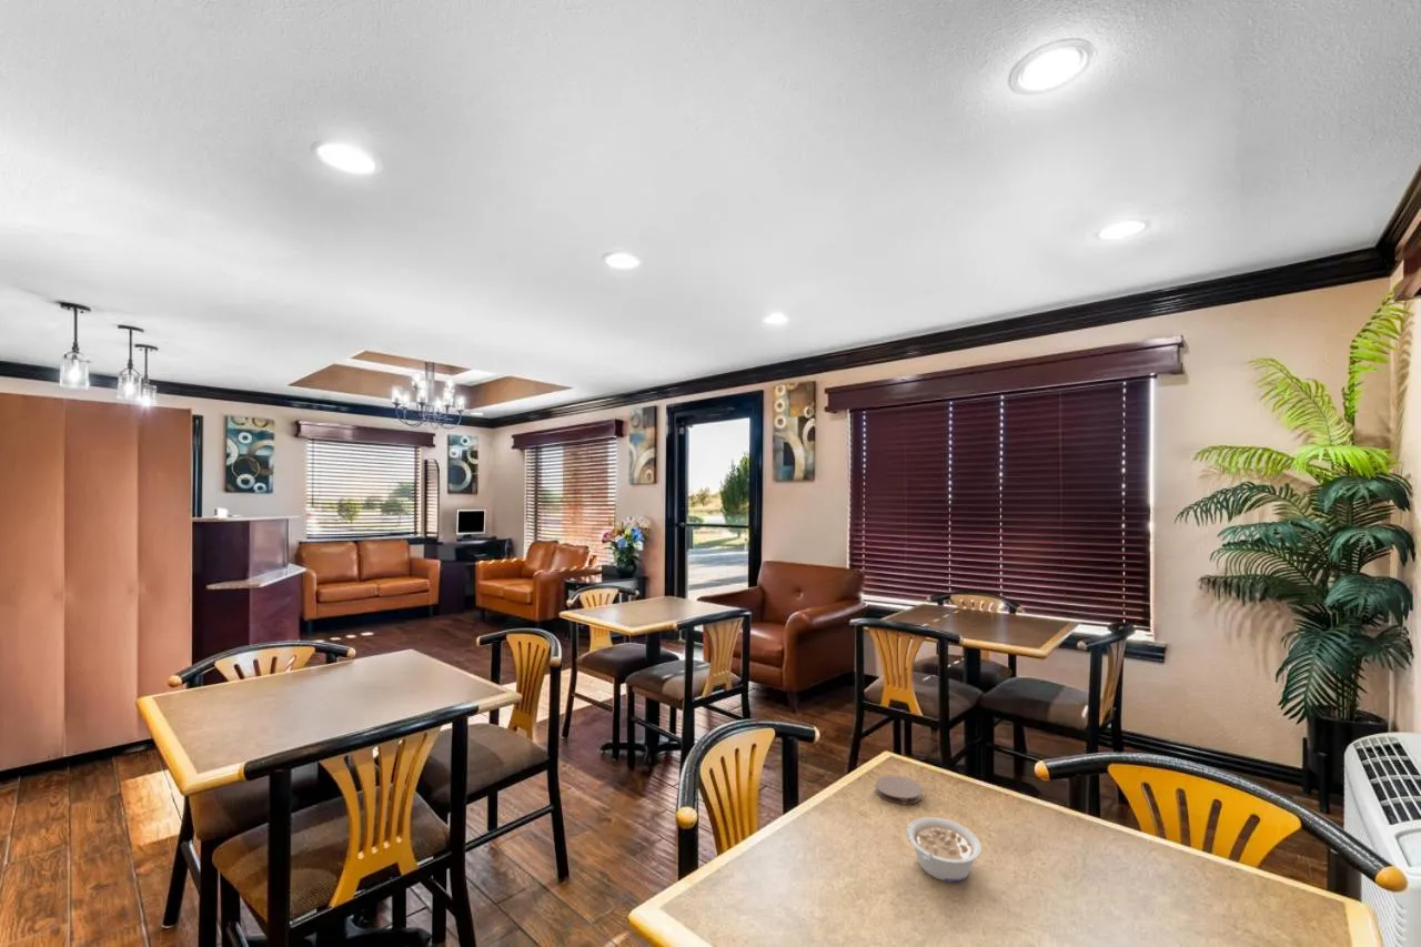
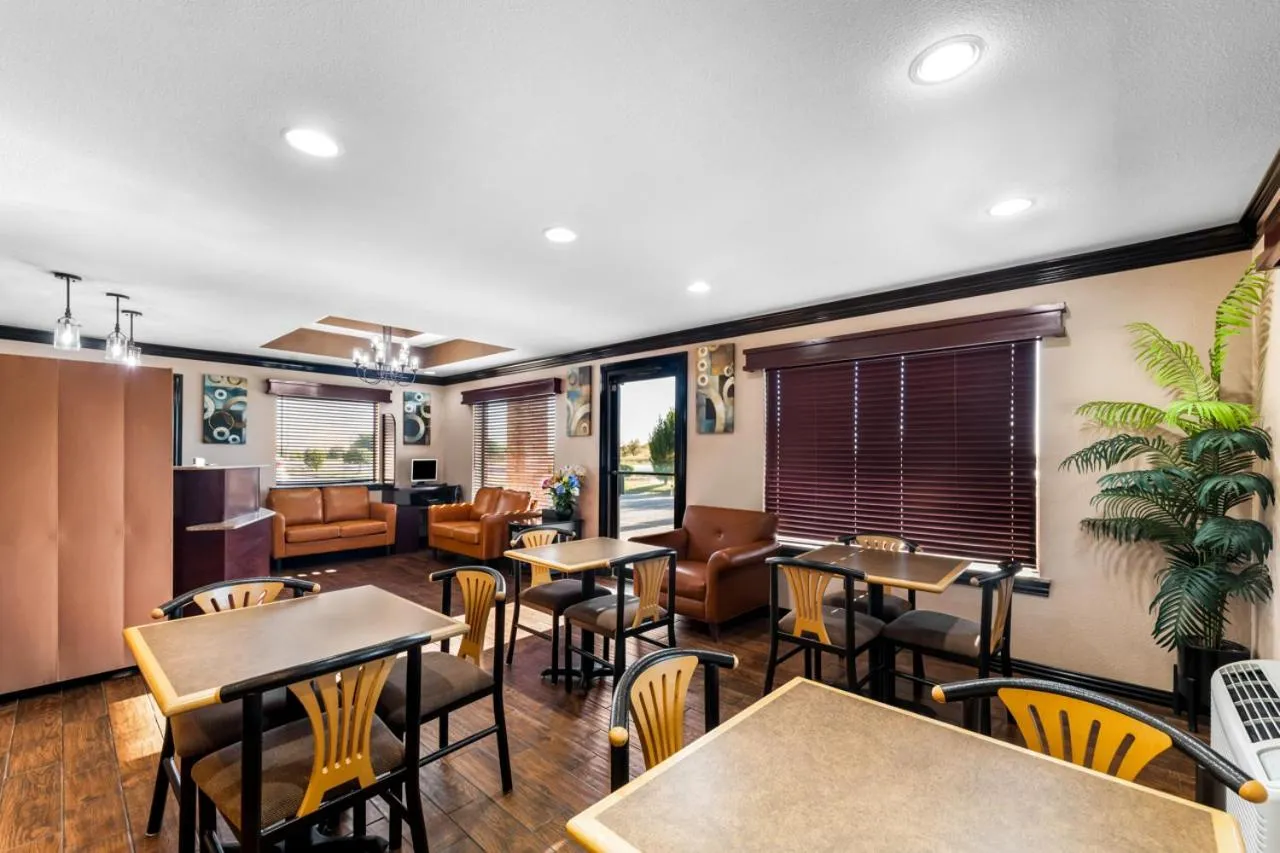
- coaster (898, 789)
- legume (944, 850)
